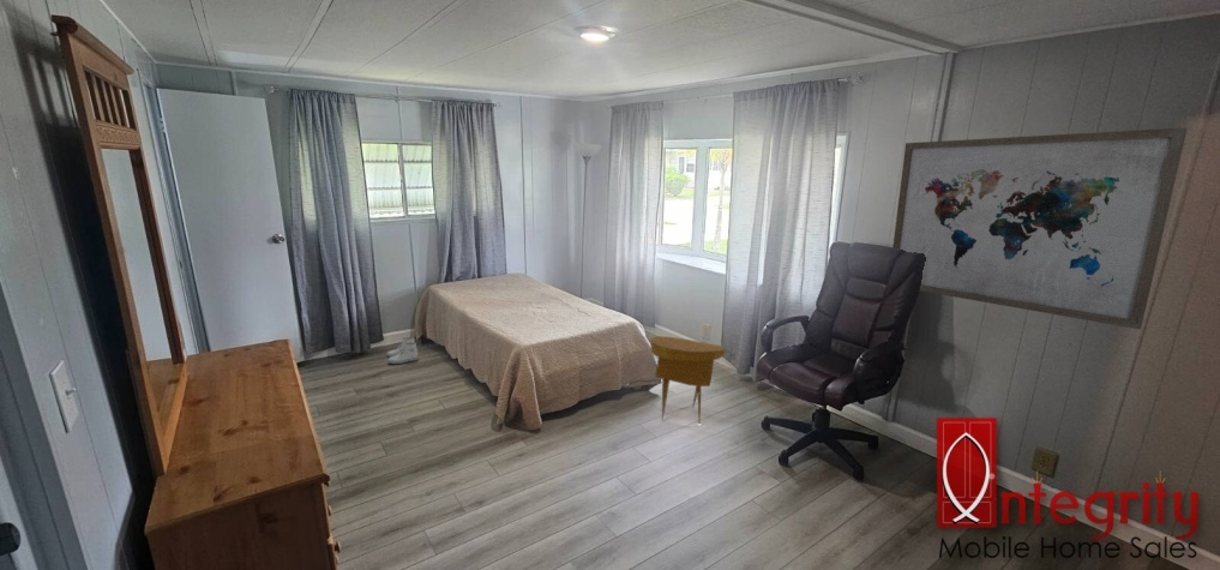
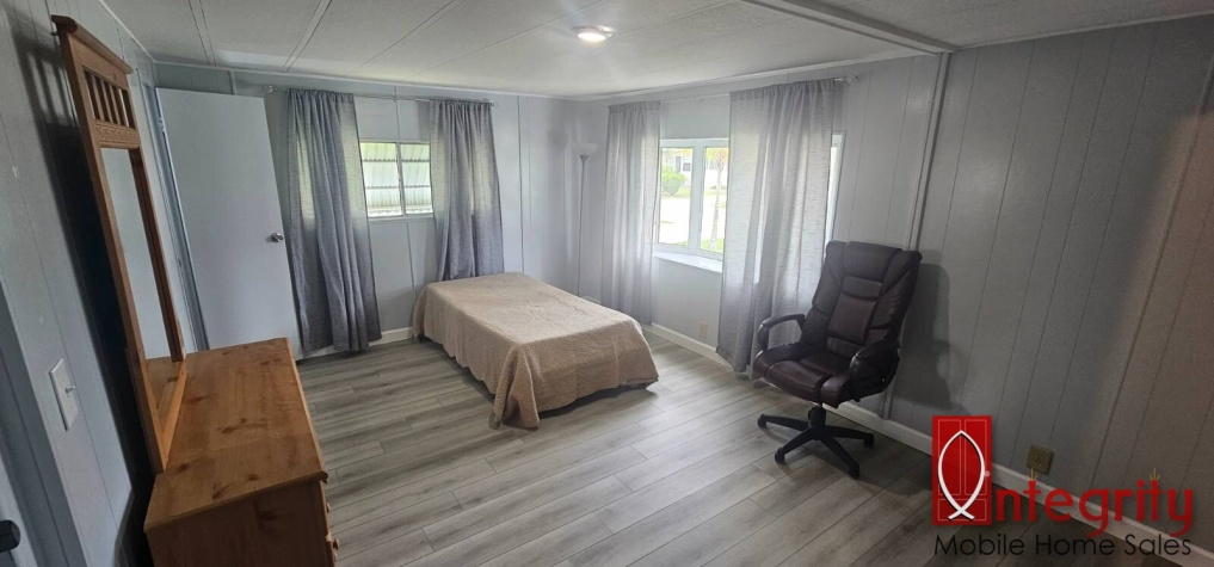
- boots (401, 349)
- side table (685, 377)
- wall art (1006, 222)
